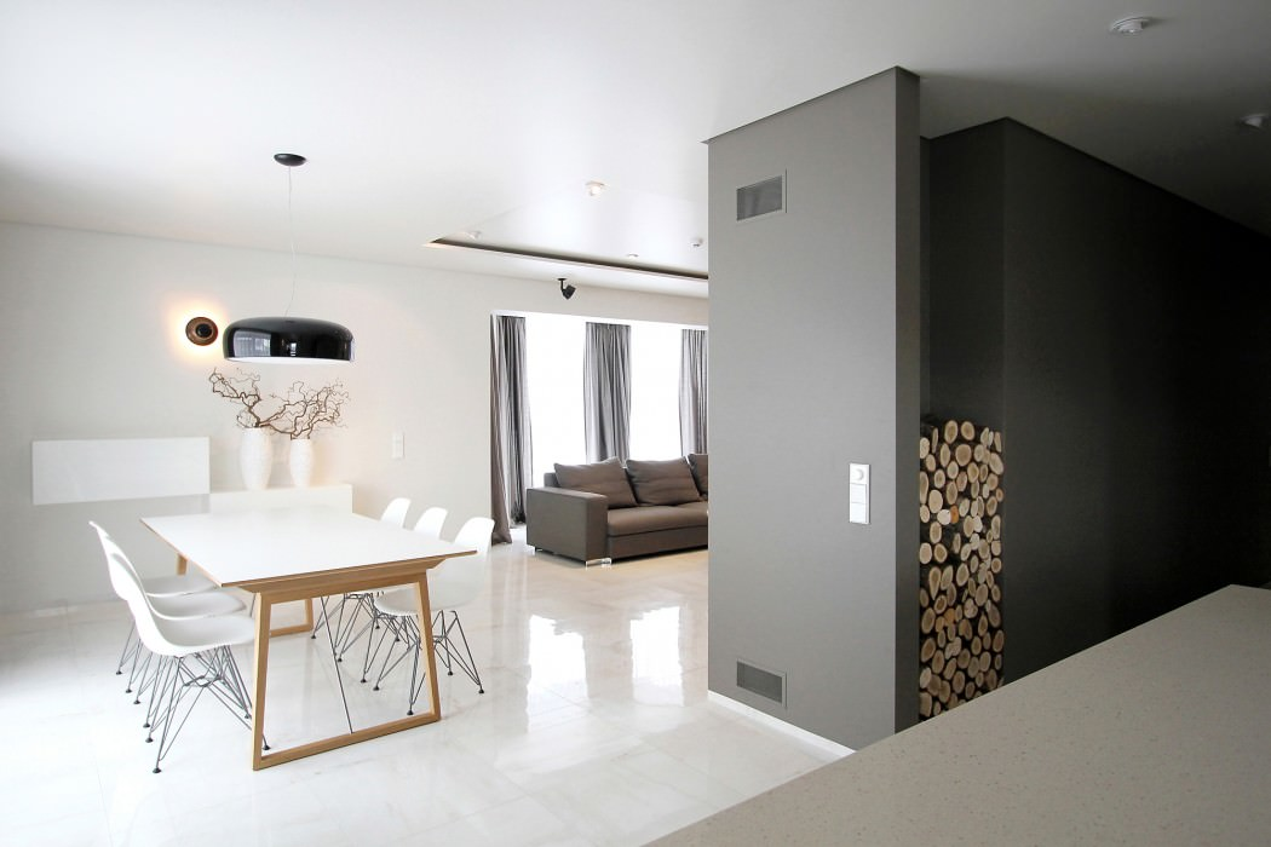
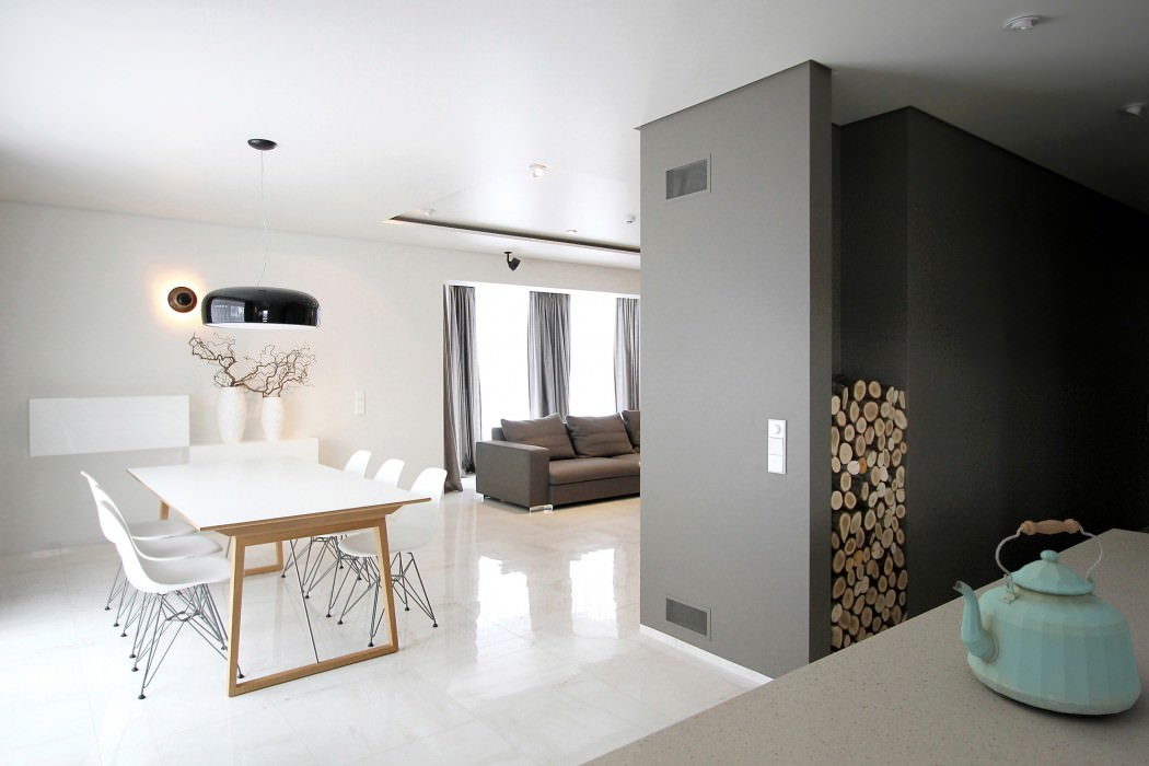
+ kettle (1035, 604)
